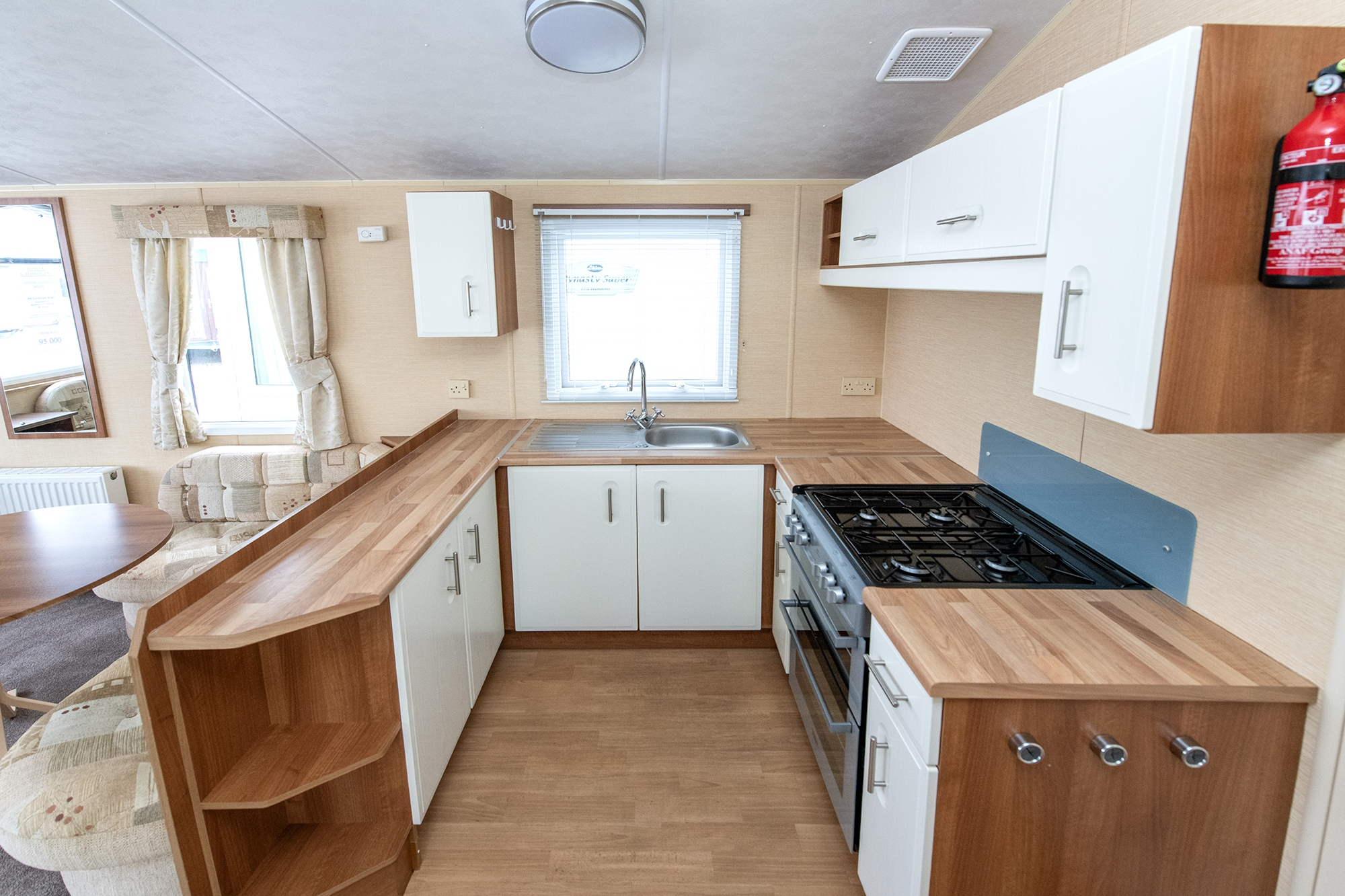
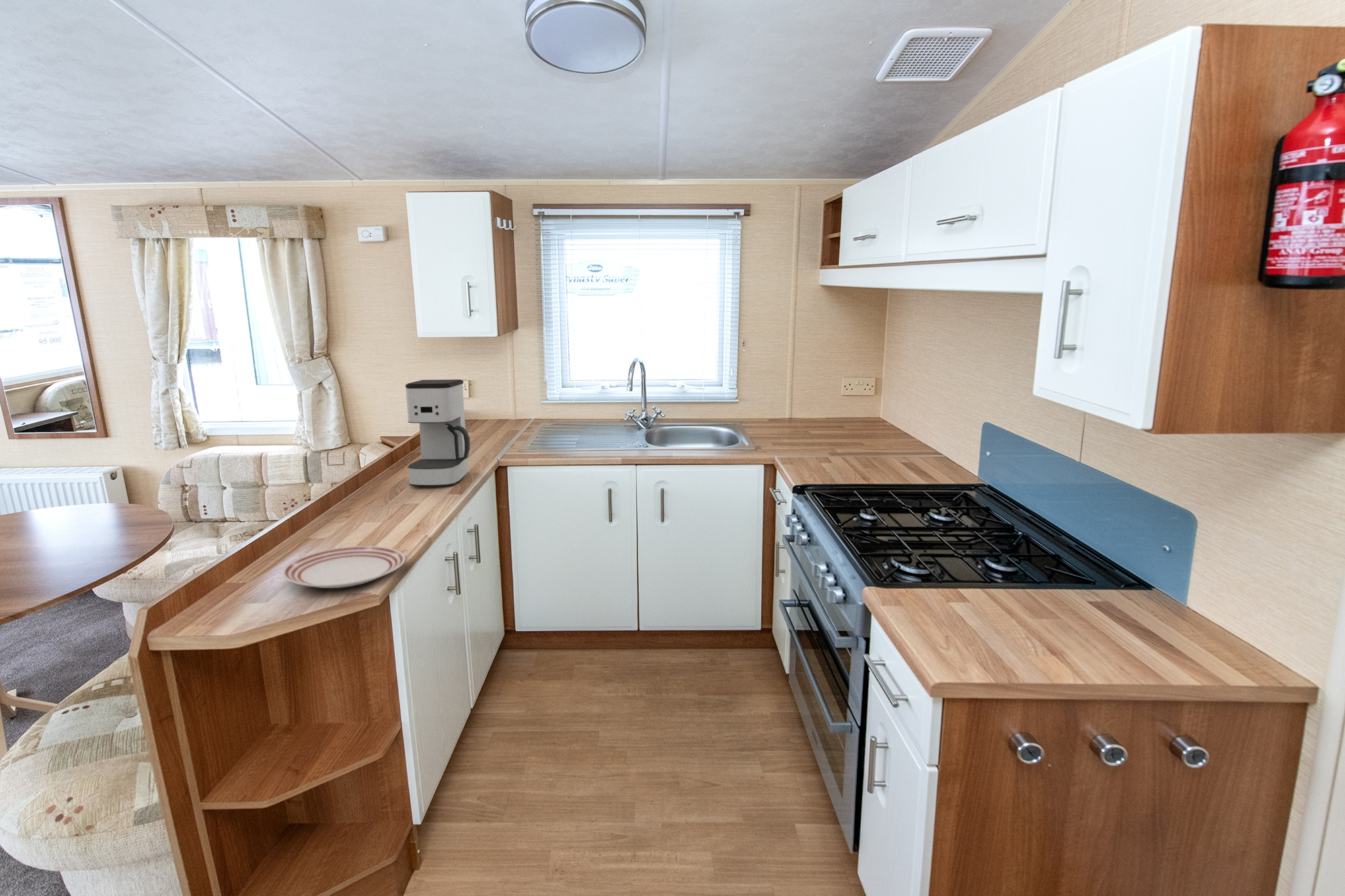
+ coffee maker (440, 432)
+ dinner plate (346, 569)
